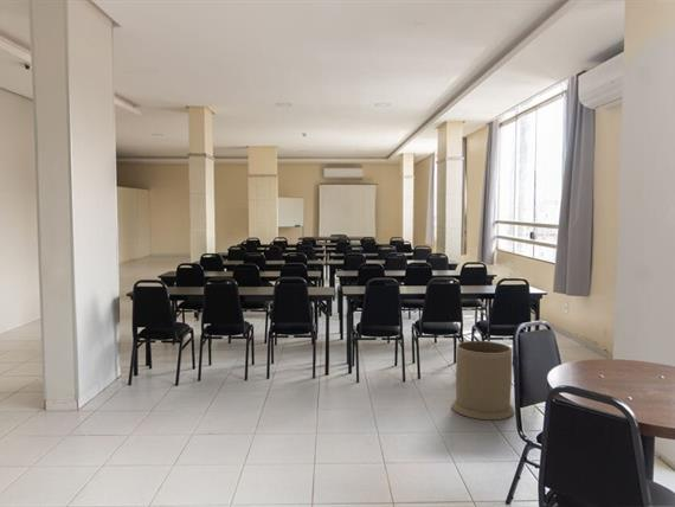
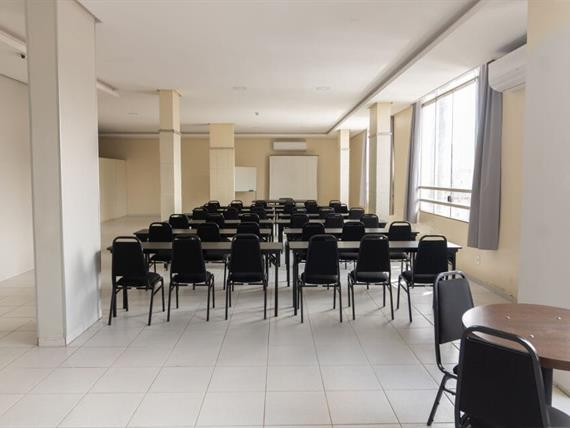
- trash can (483, 378)
